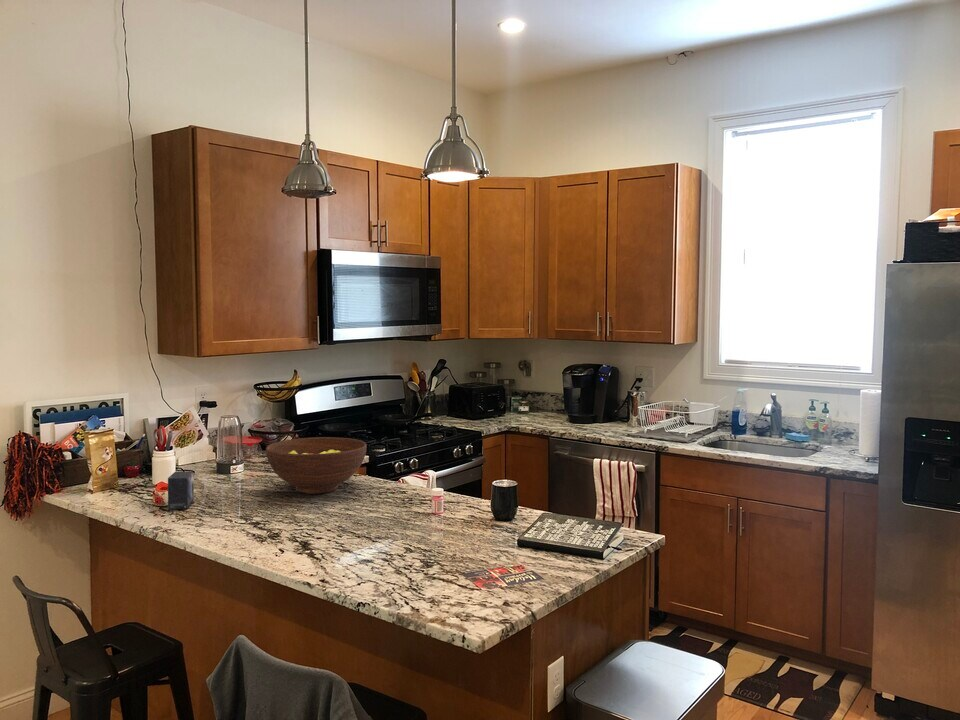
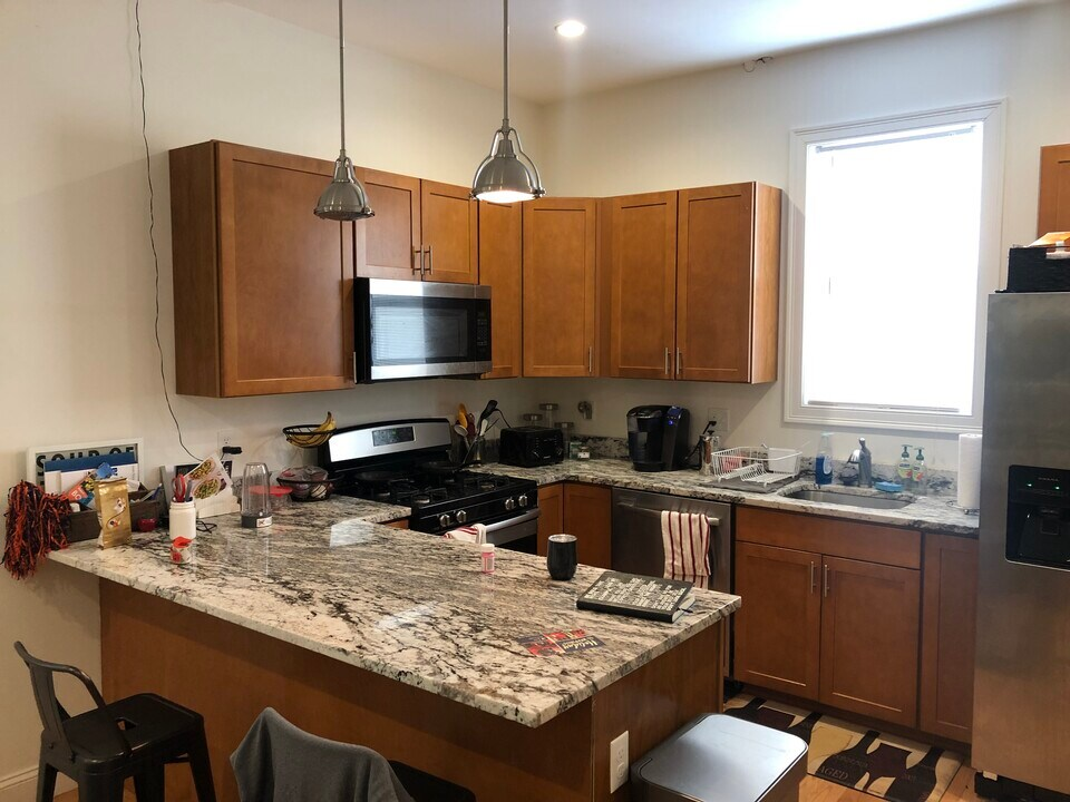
- small box (181, 490)
- fruit bowl (317, 467)
